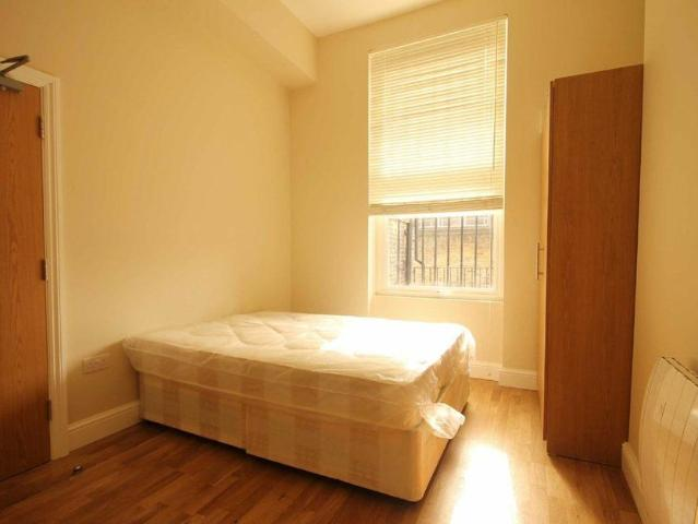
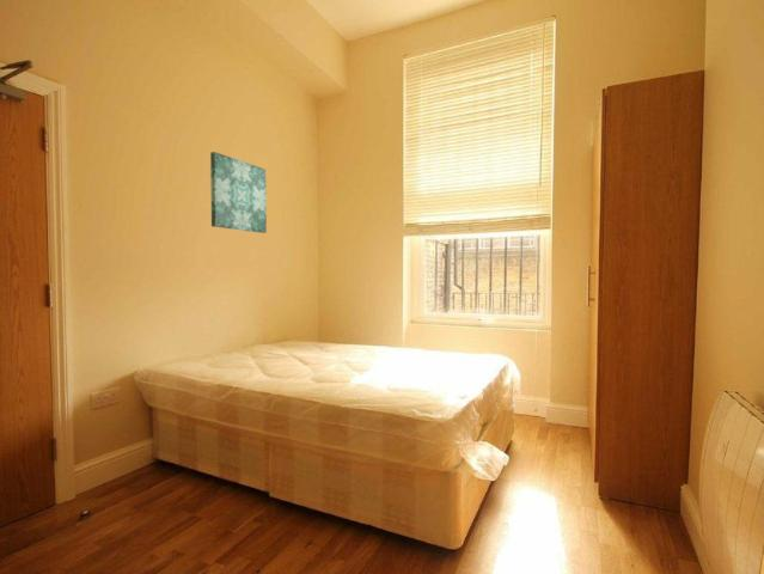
+ wall art (240, 195)
